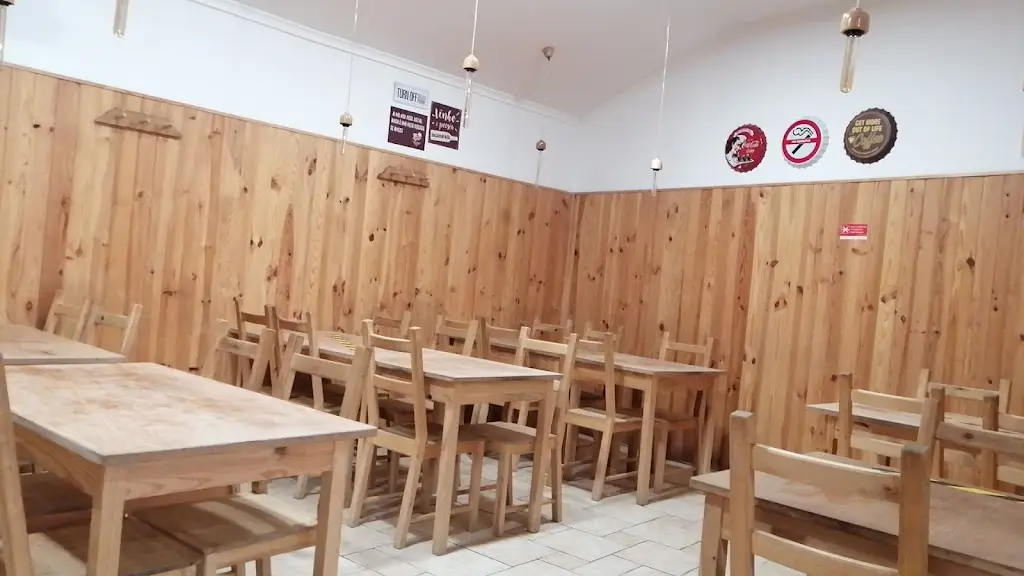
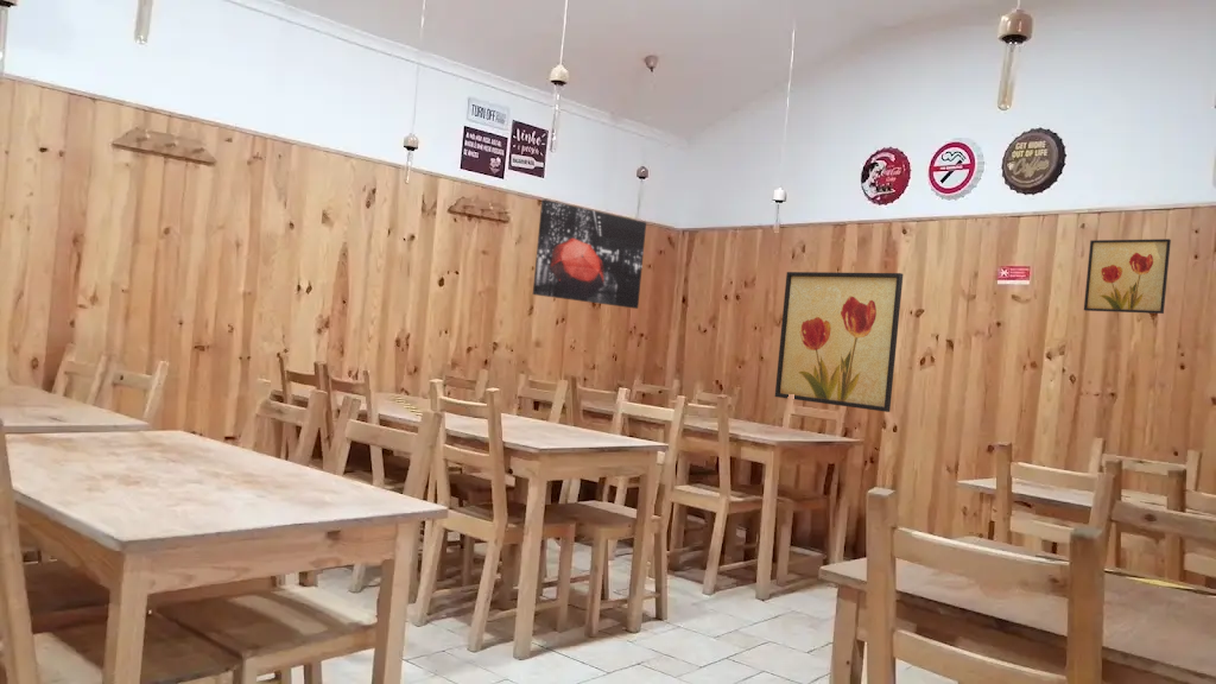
+ wall art (836, 338)
+ wall art (591, 256)
+ wall art (1126, 276)
